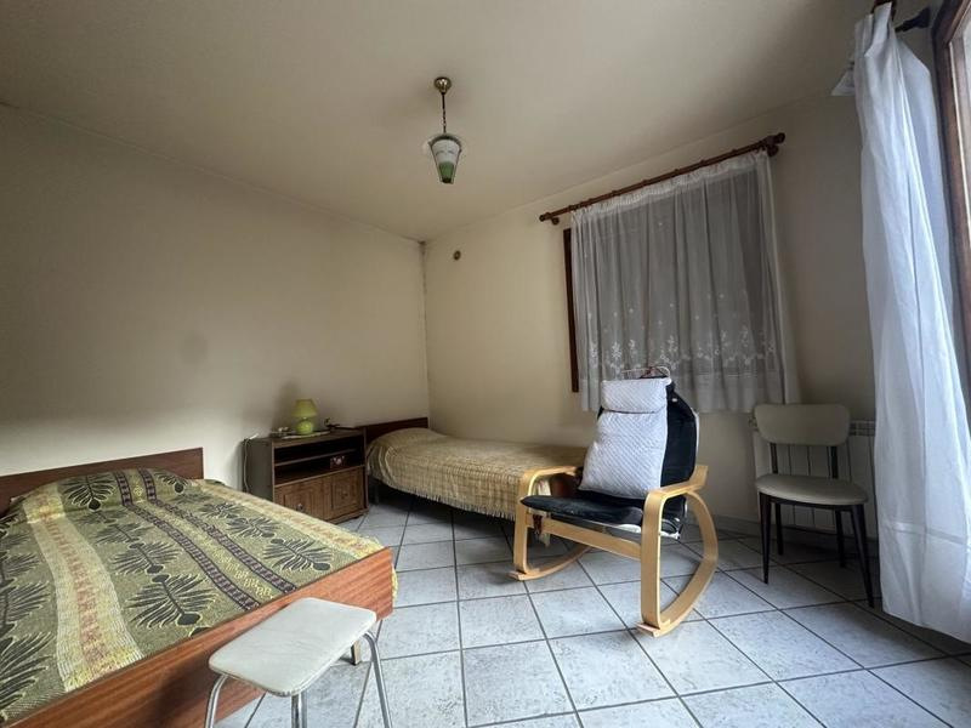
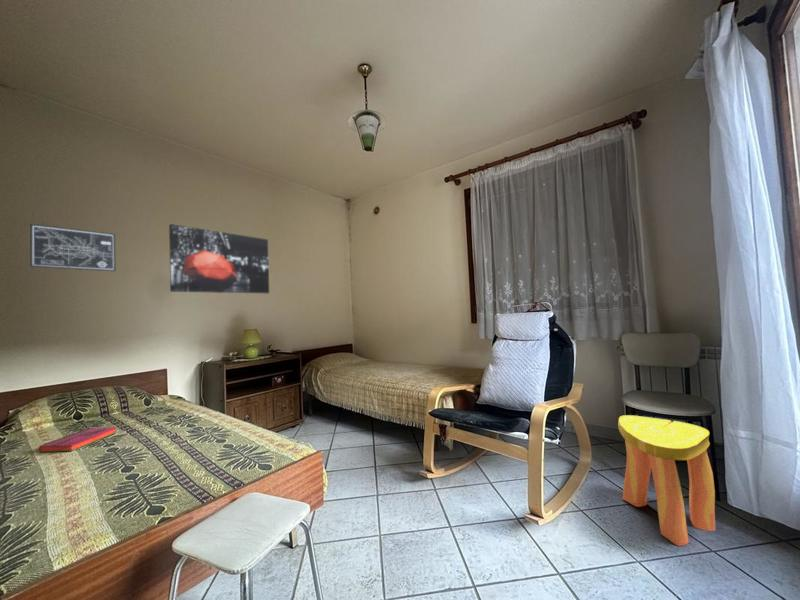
+ wall art (75, 249)
+ hardback book (80, 438)
+ stool (660, 471)
+ wall art (224, 262)
